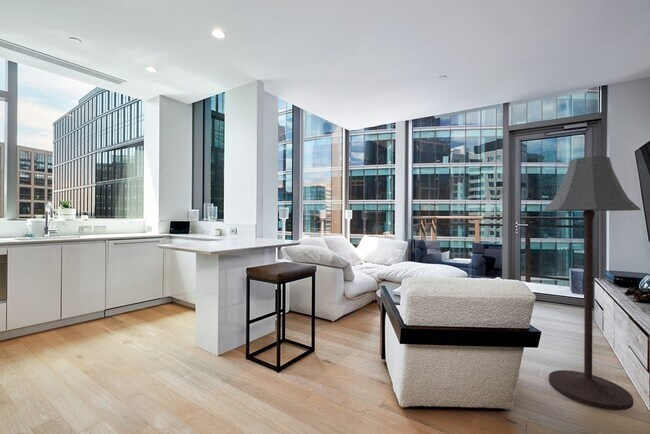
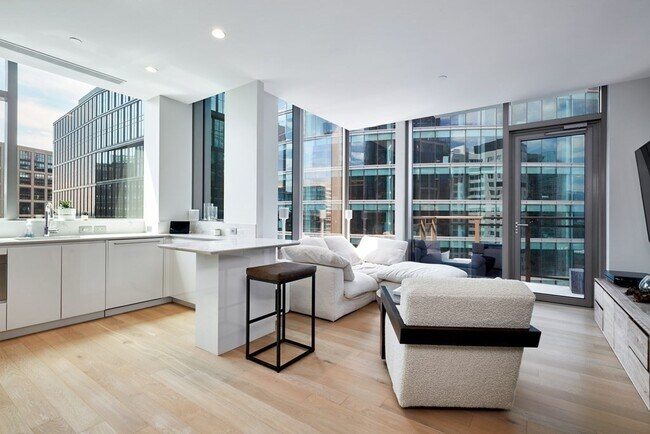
- floor lamp (588, 274)
